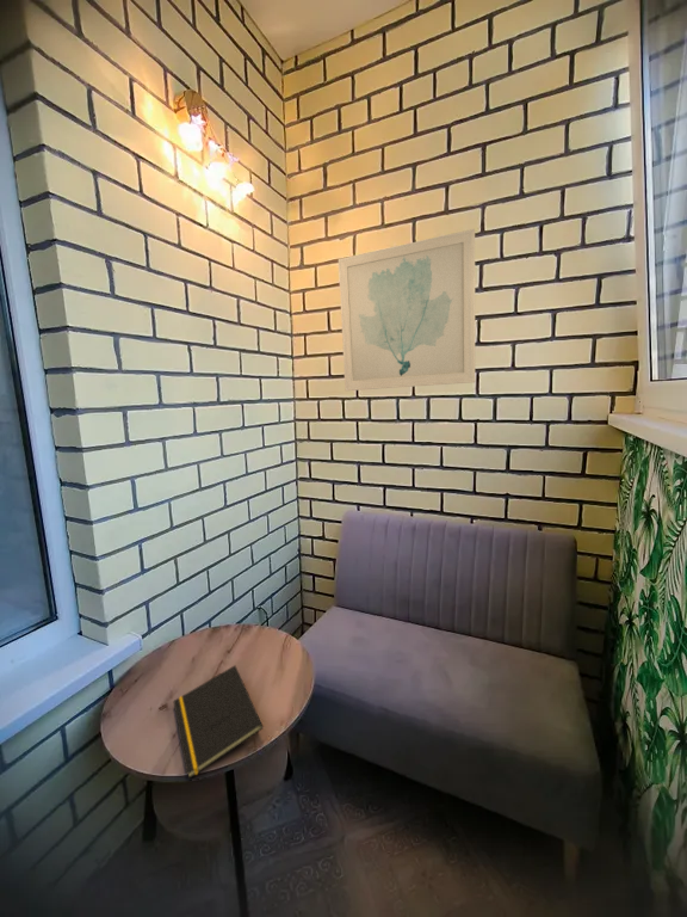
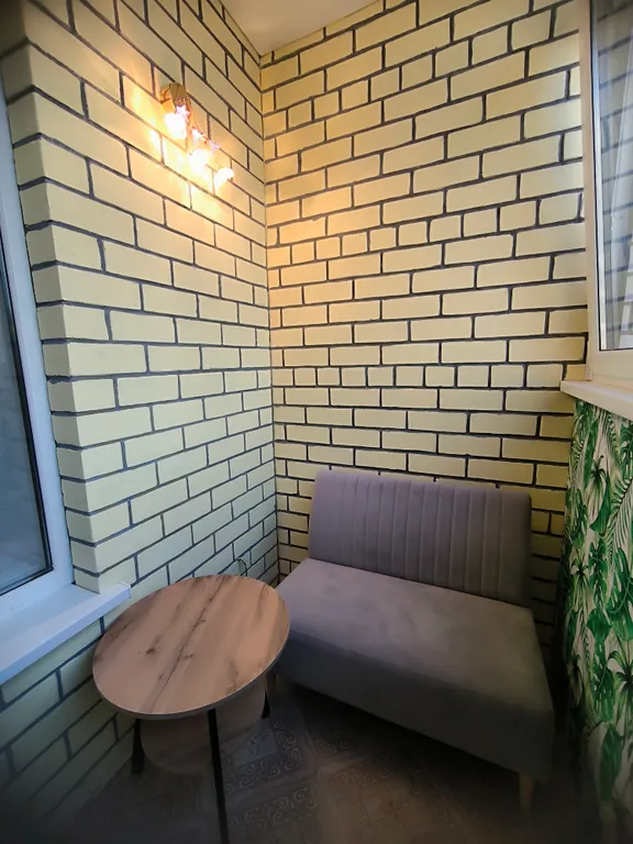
- notepad (215, 713)
- wall art (403, 318)
